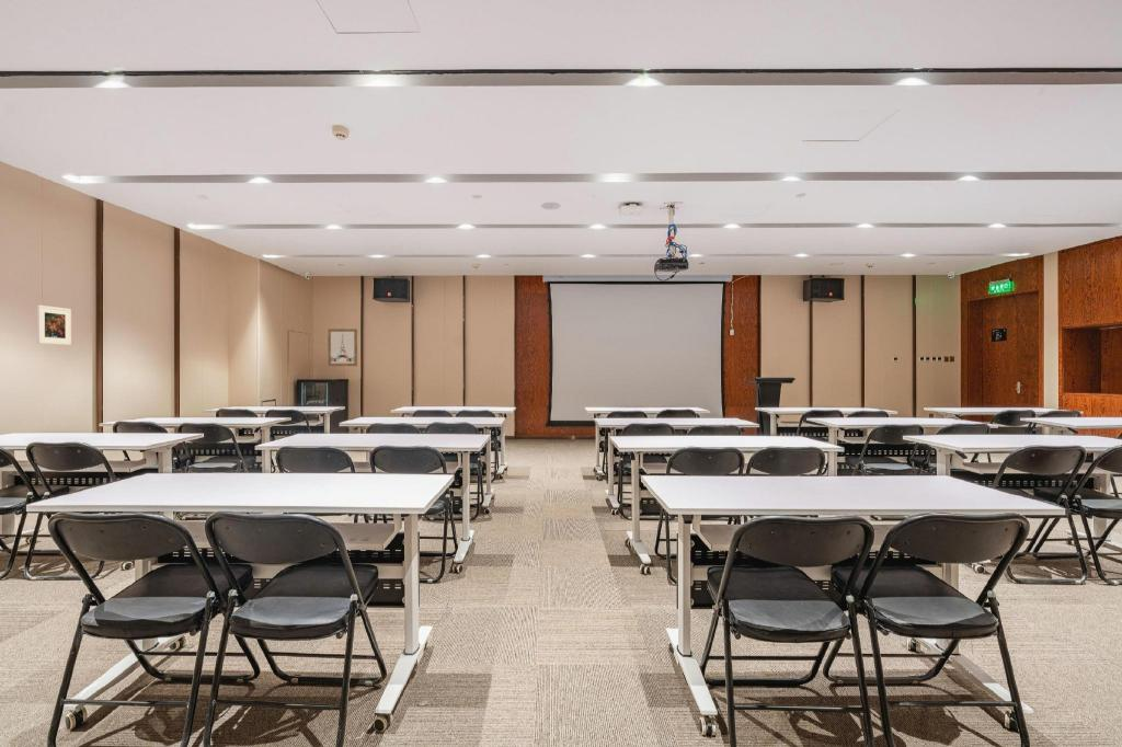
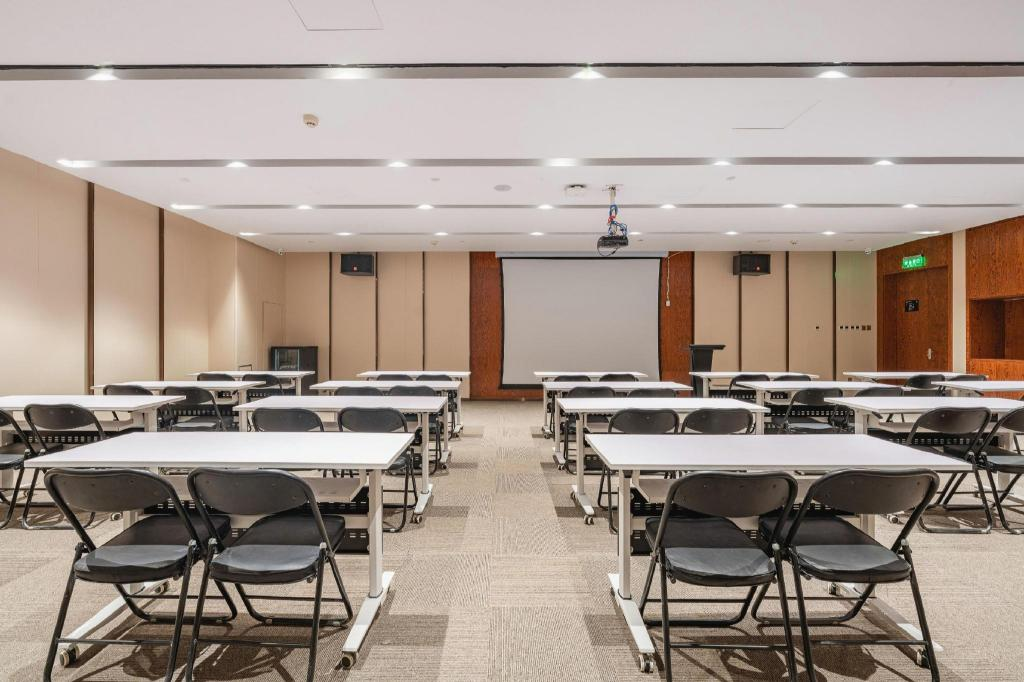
- wall art (342, 347)
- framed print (54, 325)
